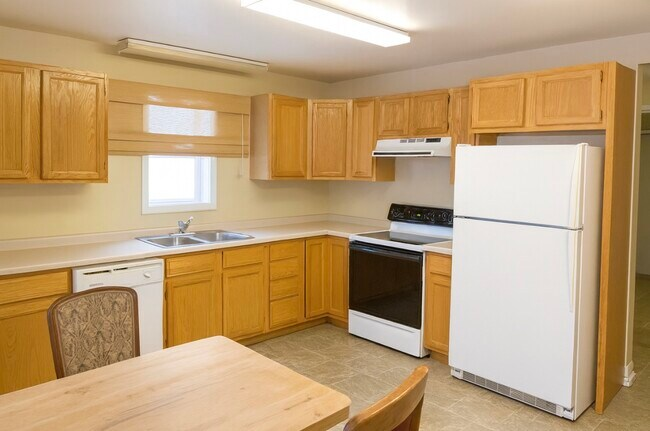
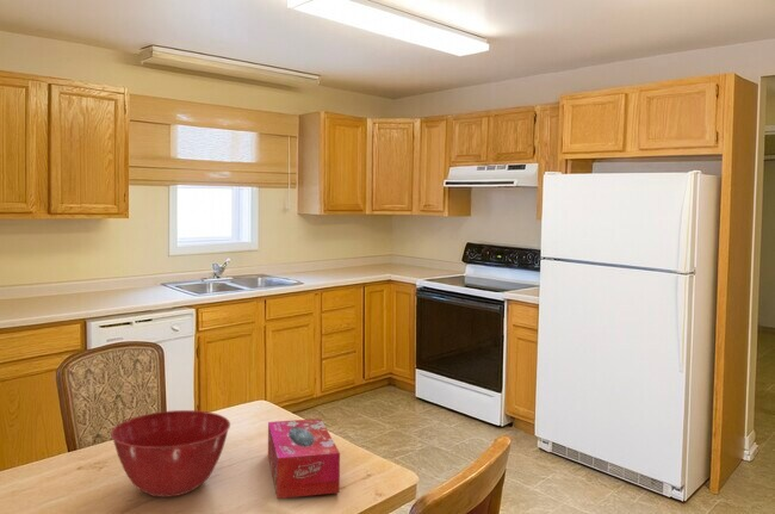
+ mixing bowl (172, 456)
+ tissue box (300, 454)
